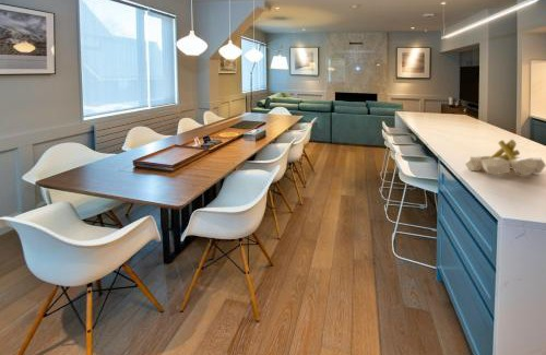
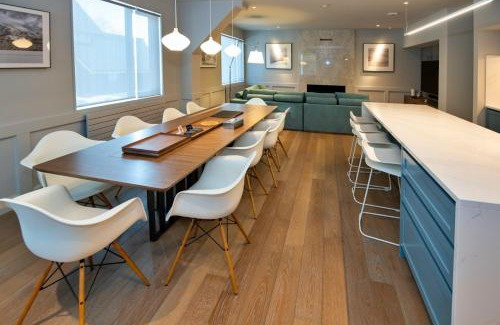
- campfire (503, 155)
